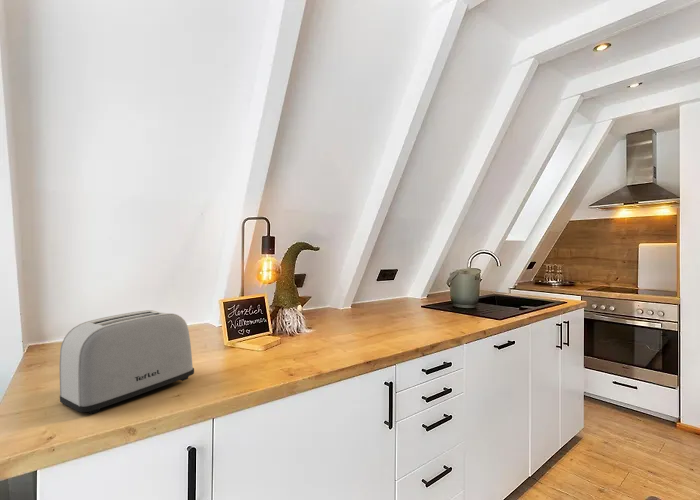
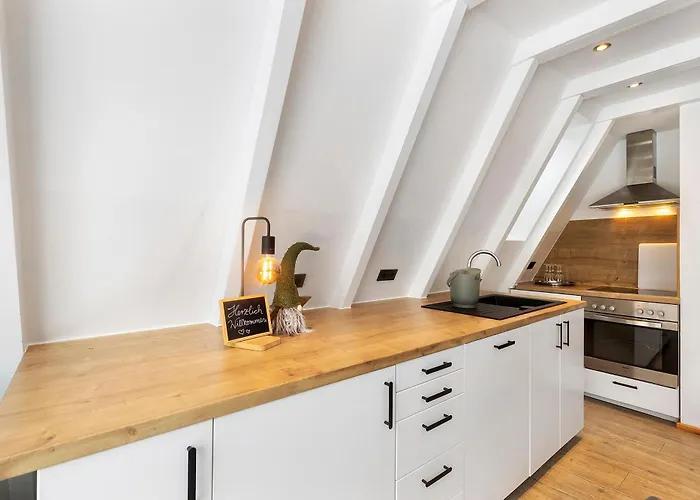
- toaster (133, 352)
